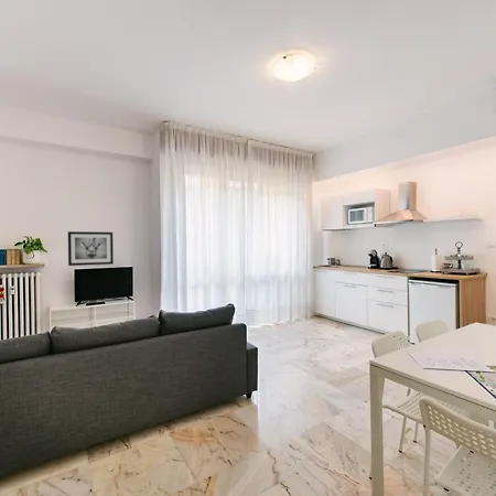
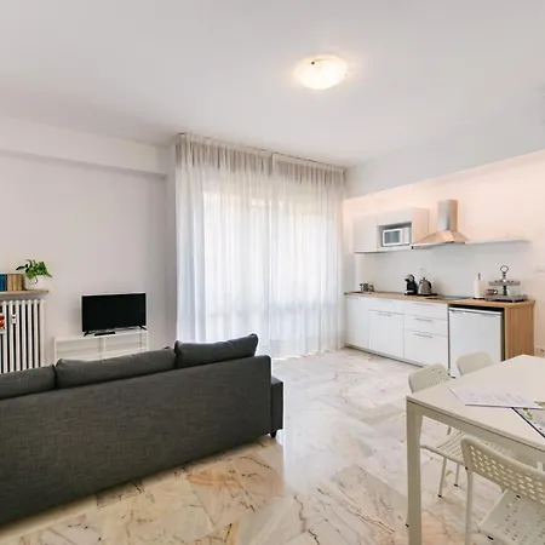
- wall art (90, 248)
